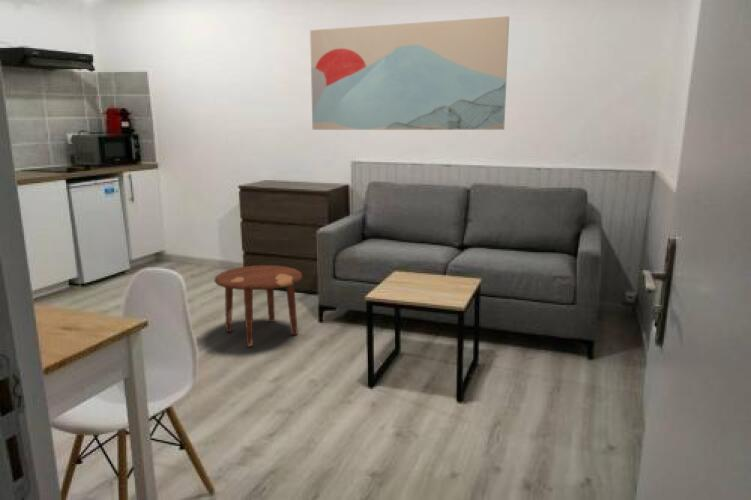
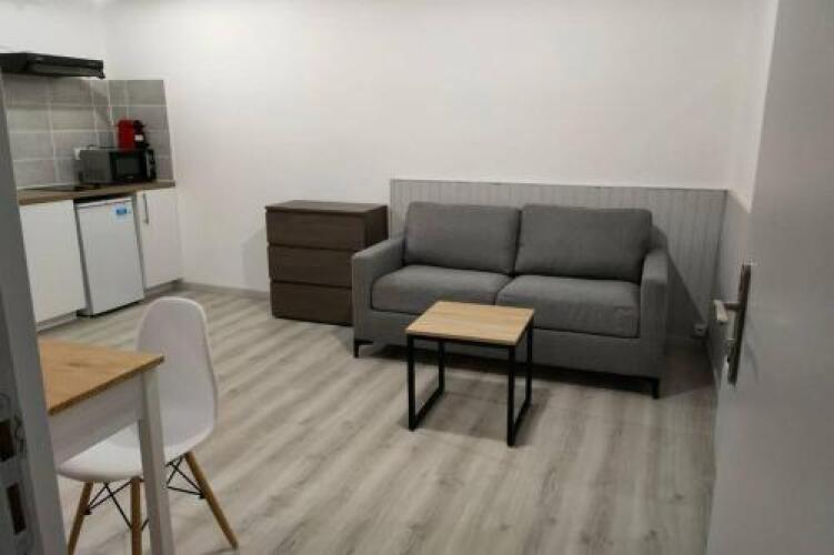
- wall art (403, 77)
- side table (267, 302)
